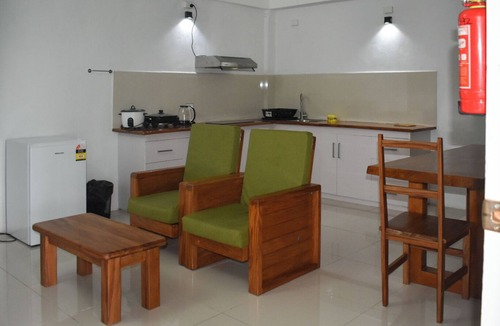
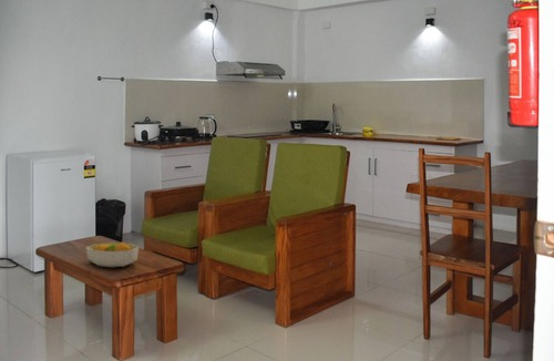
+ fruit bowl (112, 251)
